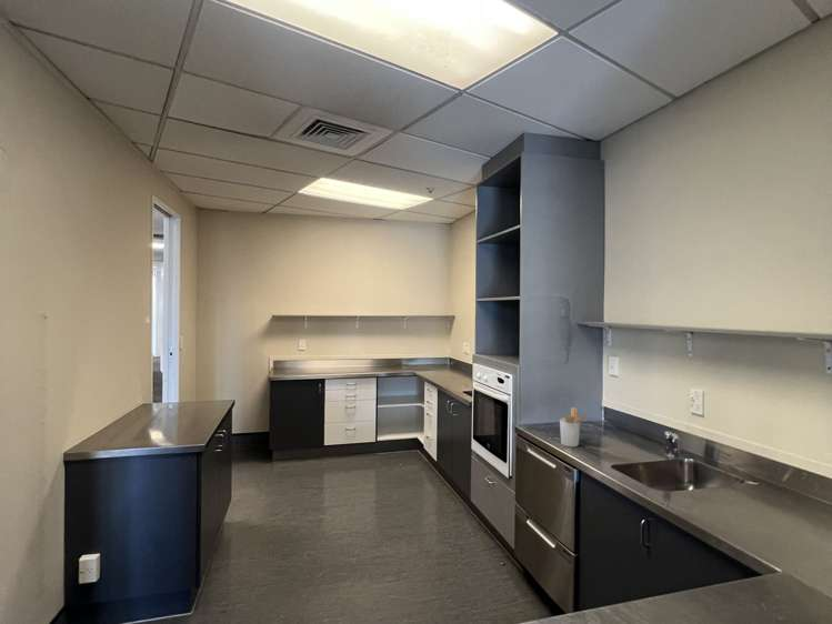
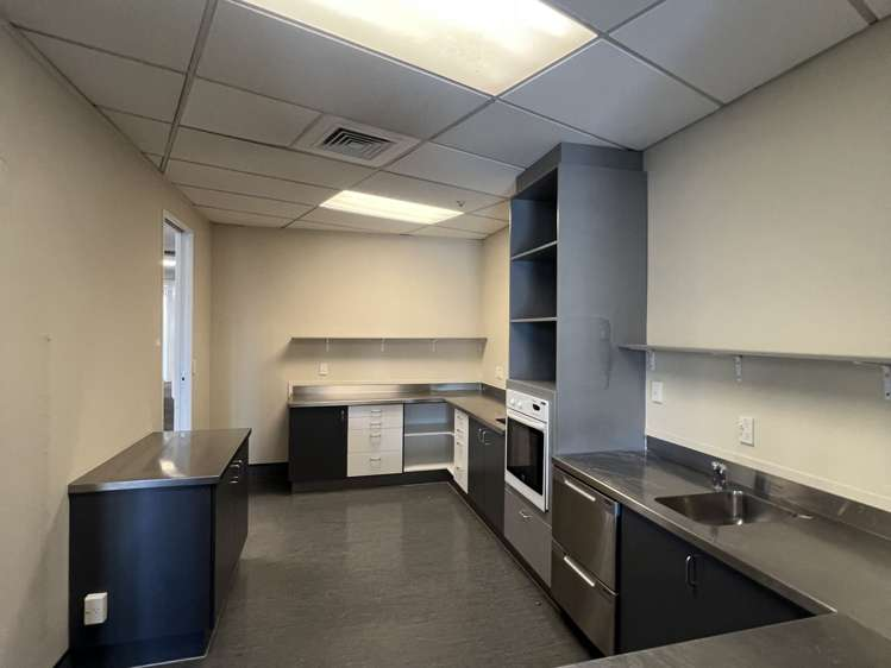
- utensil holder (574, 427)
